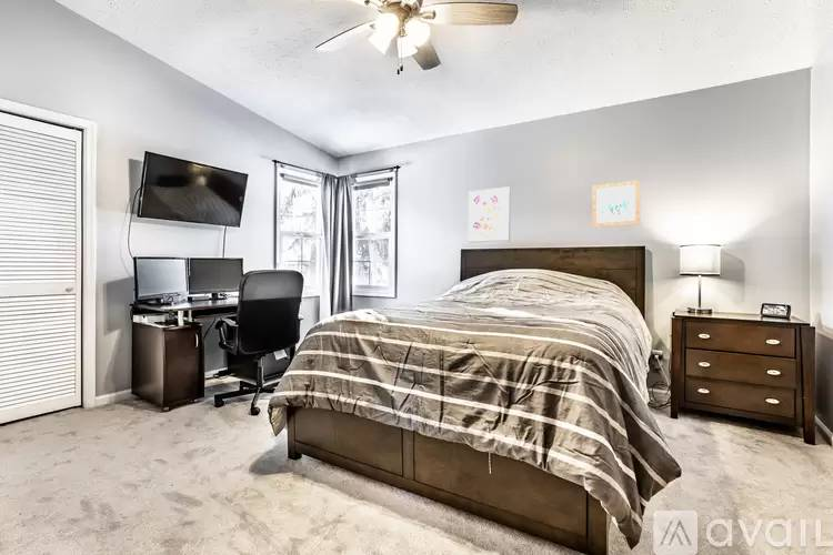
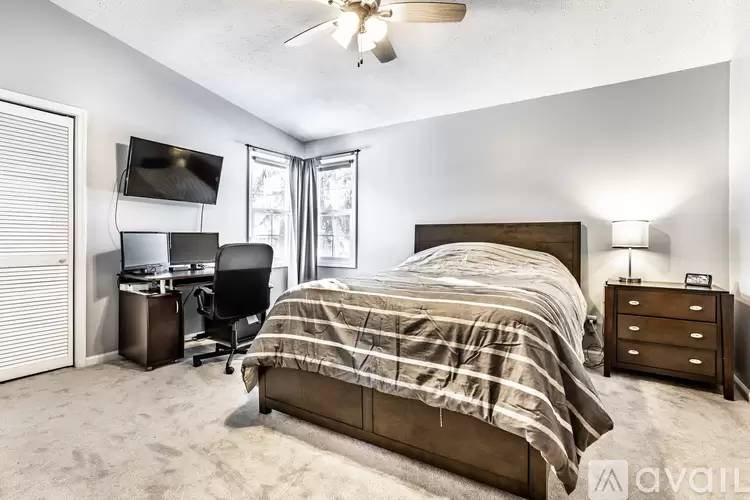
- wall art (615, 204)
- wall art (489, 215)
